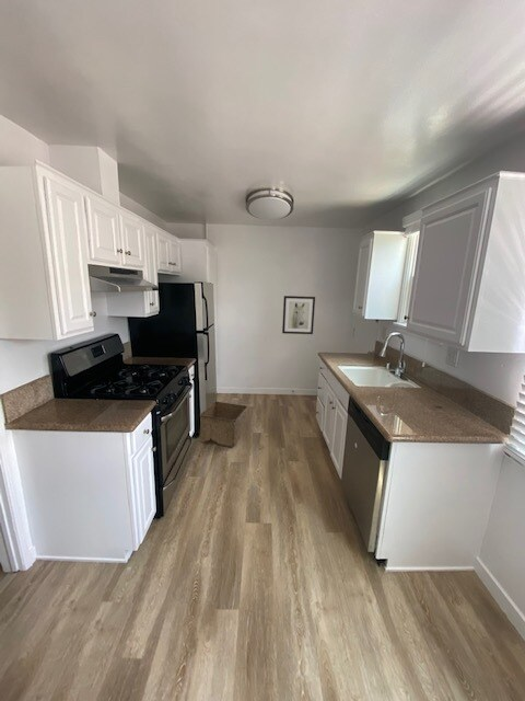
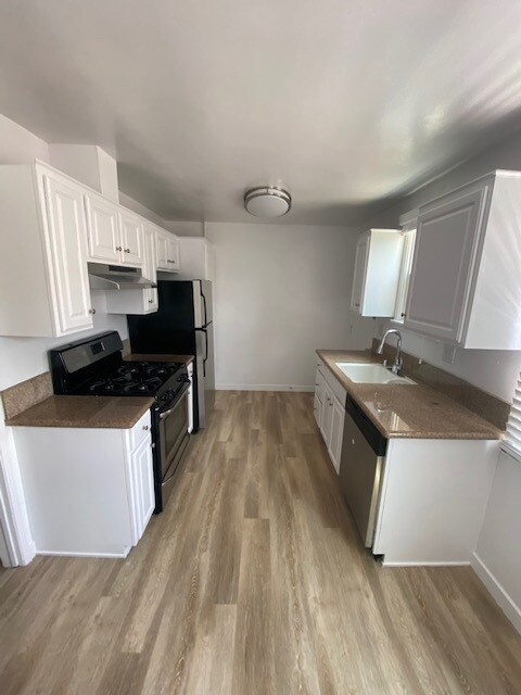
- wall art (298, 314)
- storage bin (223, 423)
